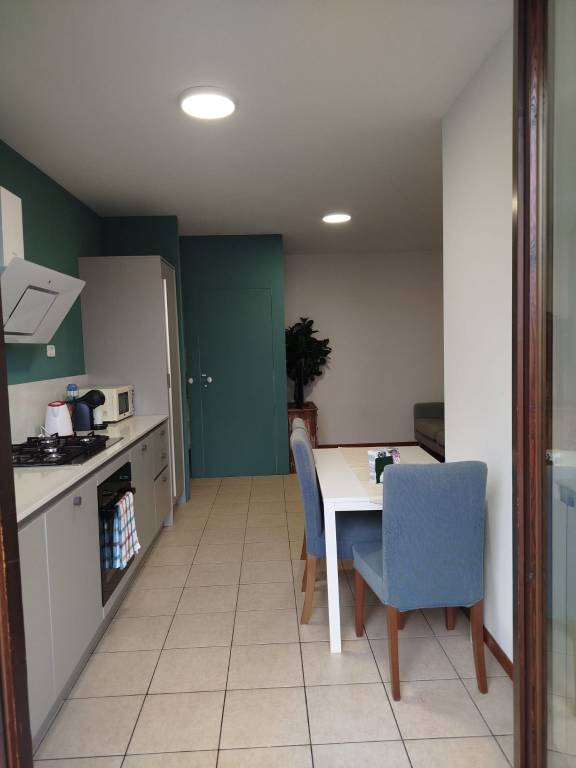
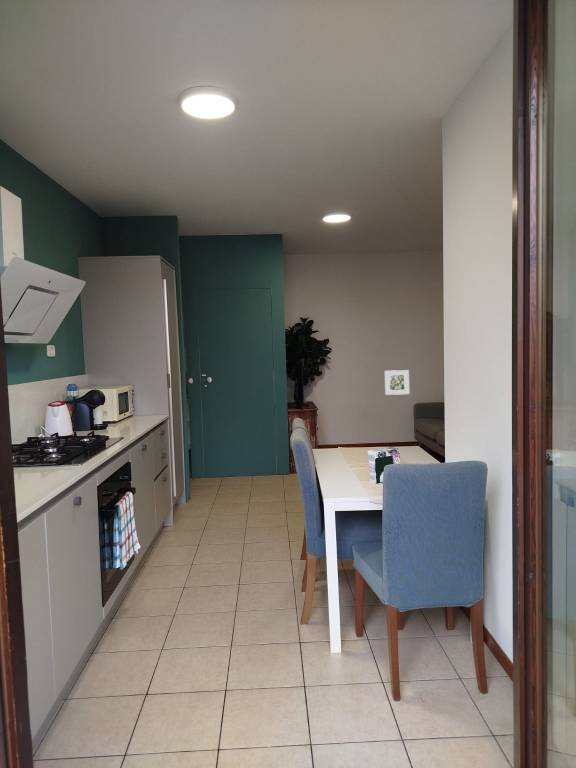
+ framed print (397, 382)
